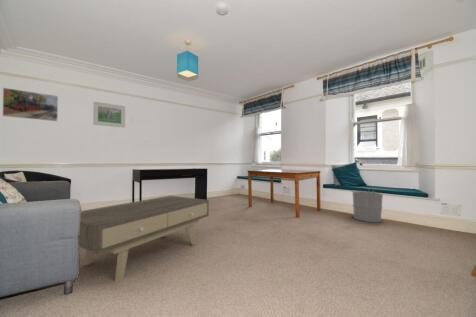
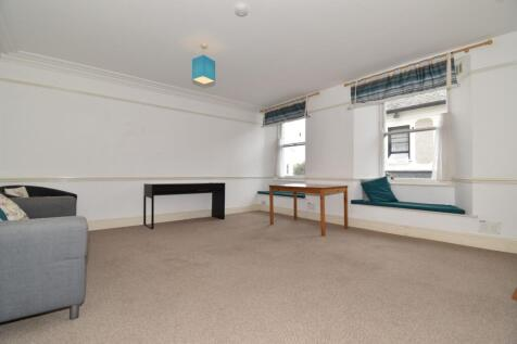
- bucket (366, 204)
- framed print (31, 105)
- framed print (109, 115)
- coffee table (146, 229)
